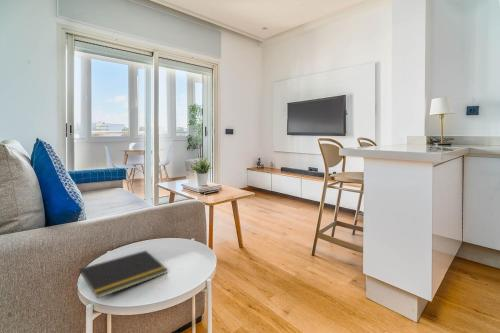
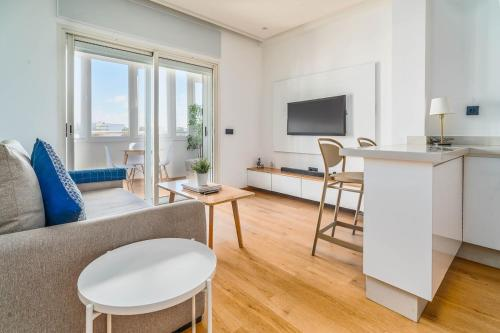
- notepad (125, 270)
